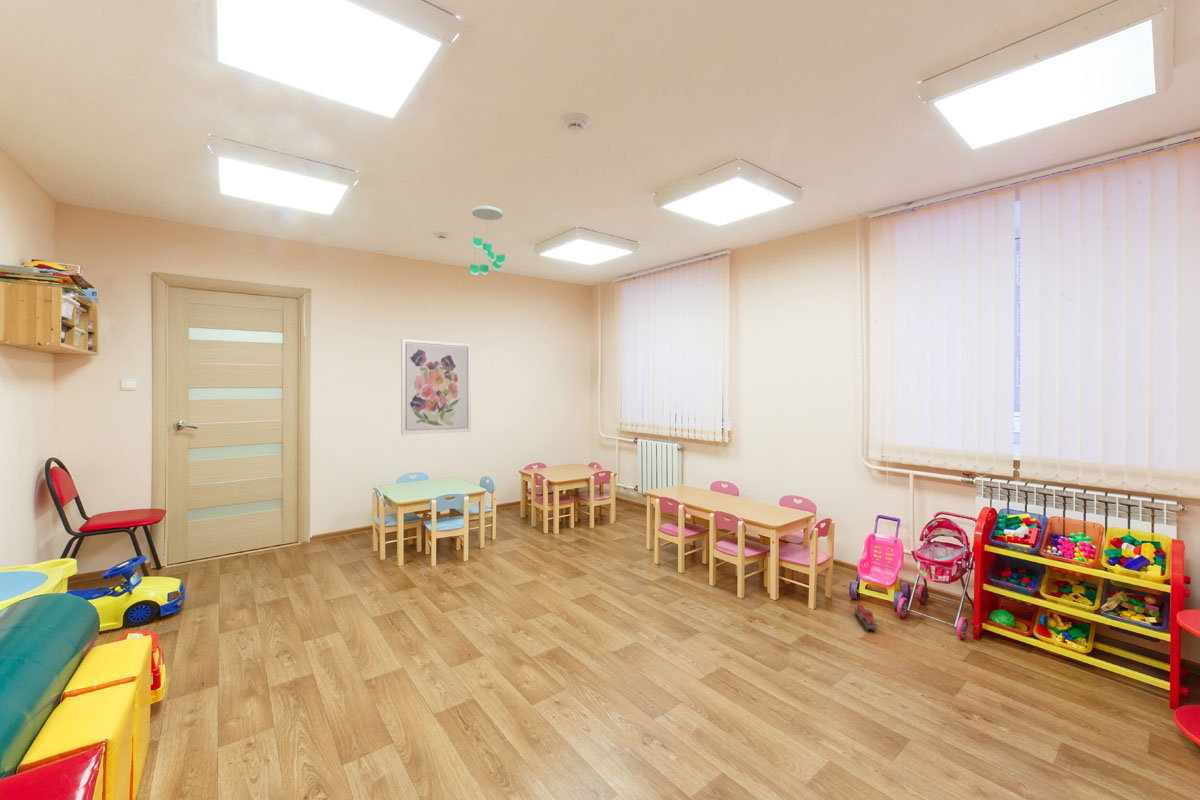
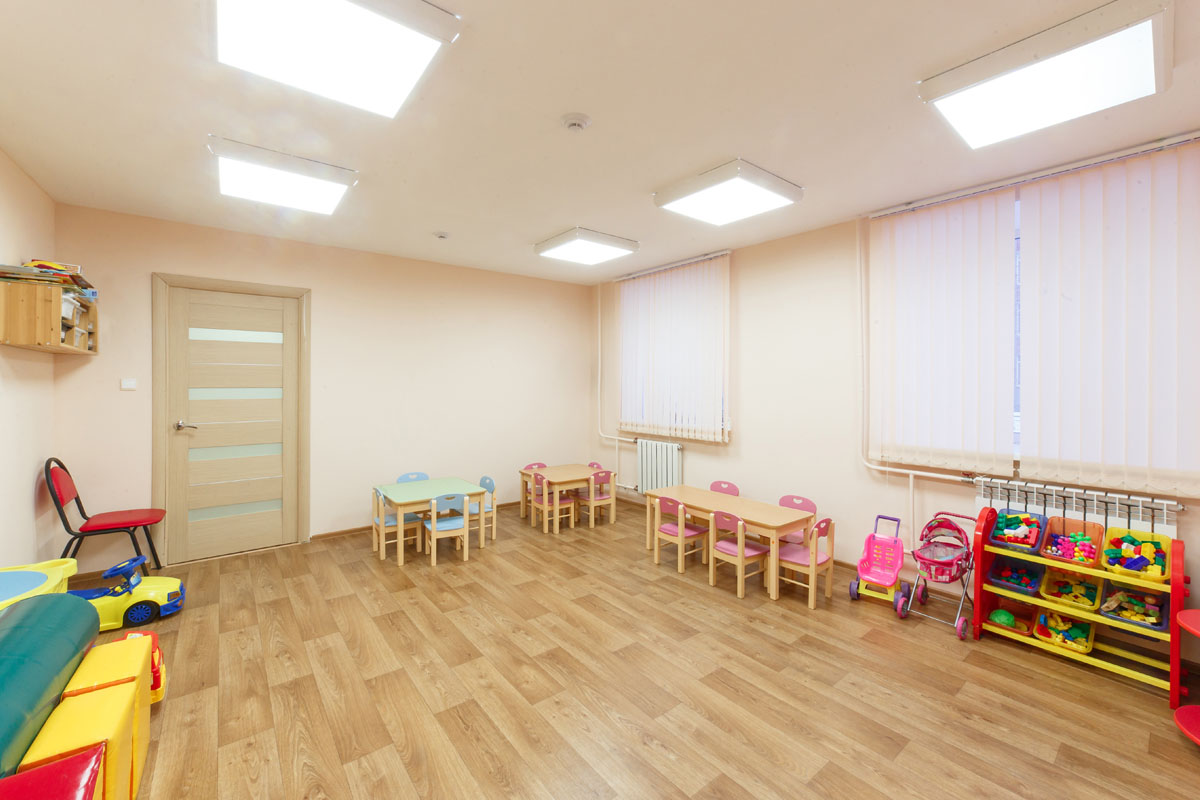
- ceiling mobile (487, 243)
- toy train (865, 615)
- wall art (437, 387)
